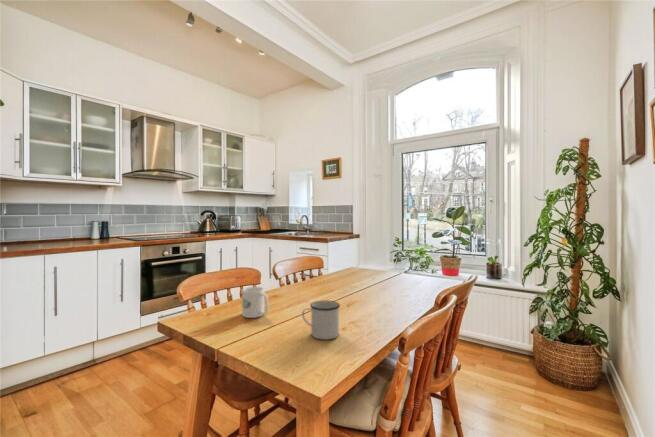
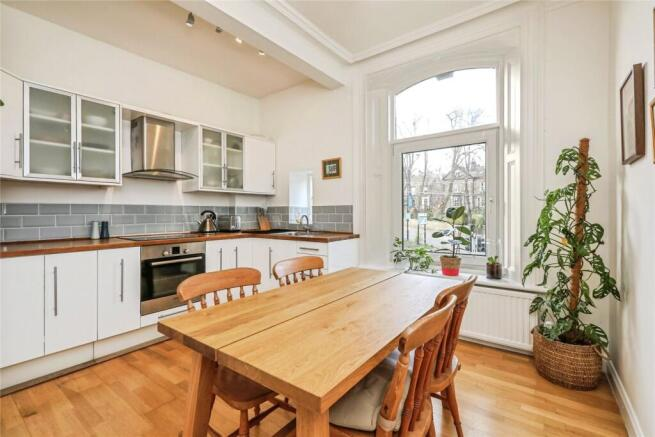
- mug (320, 318)
- mug (256, 302)
